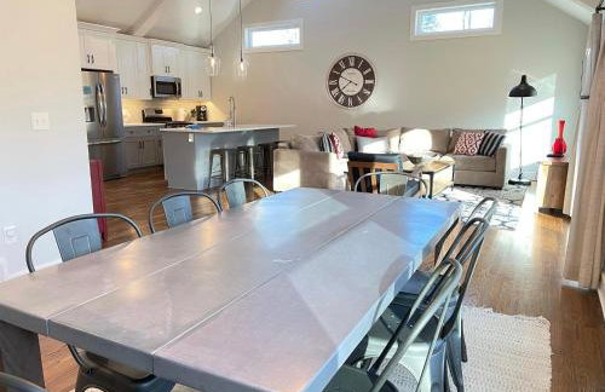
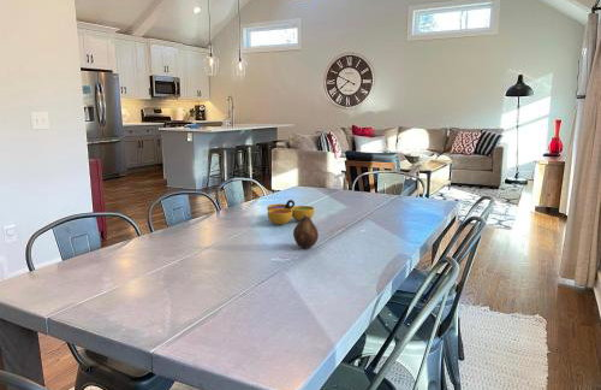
+ decorative bowl (285, 211)
+ fruit (305, 231)
